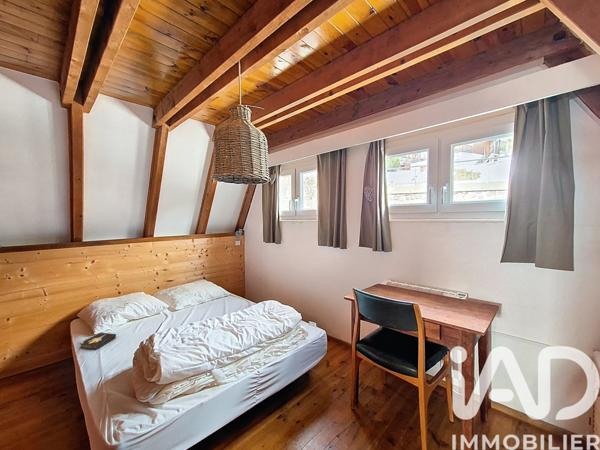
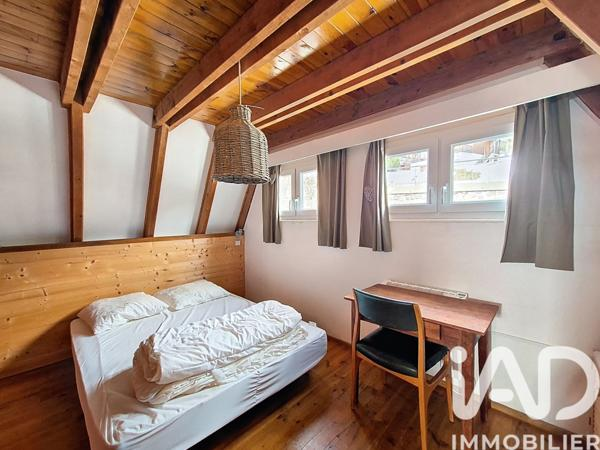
- hardback book (98, 340)
